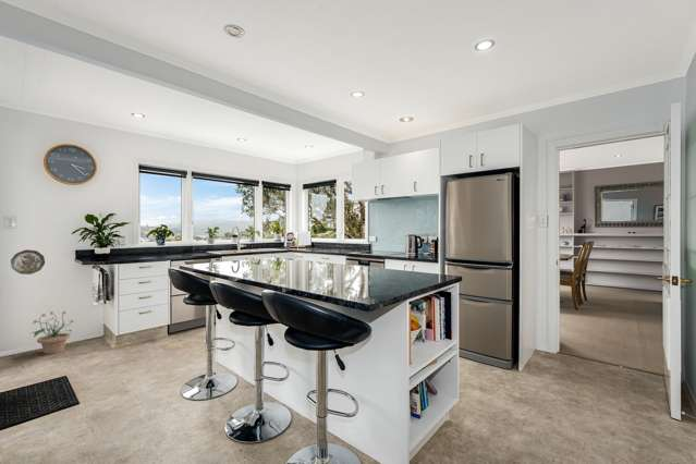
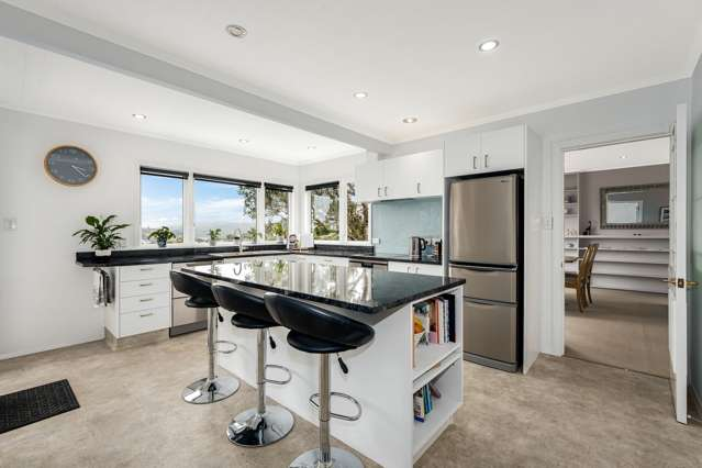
- potted plant (52, 331)
- decorative plate (27, 261)
